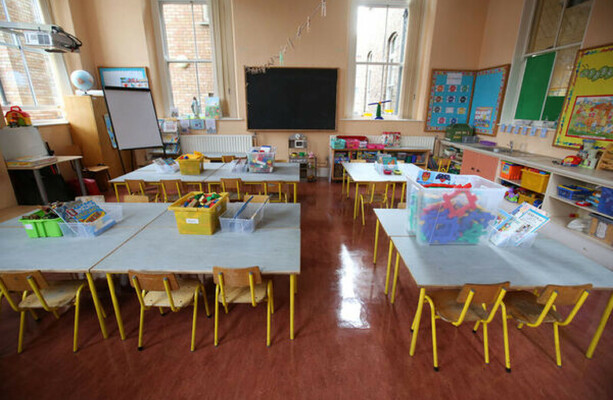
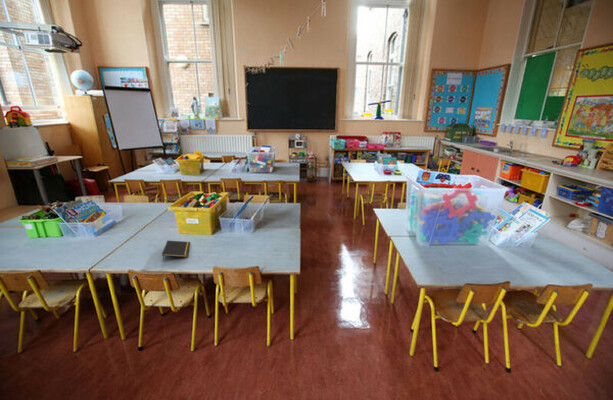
+ notepad (177, 248)
